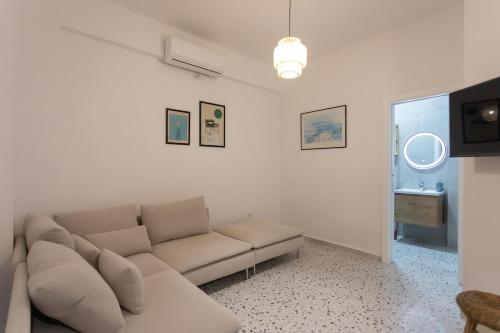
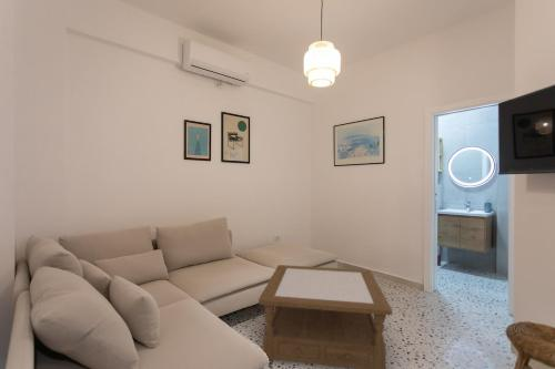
+ coffee table (322, 311)
